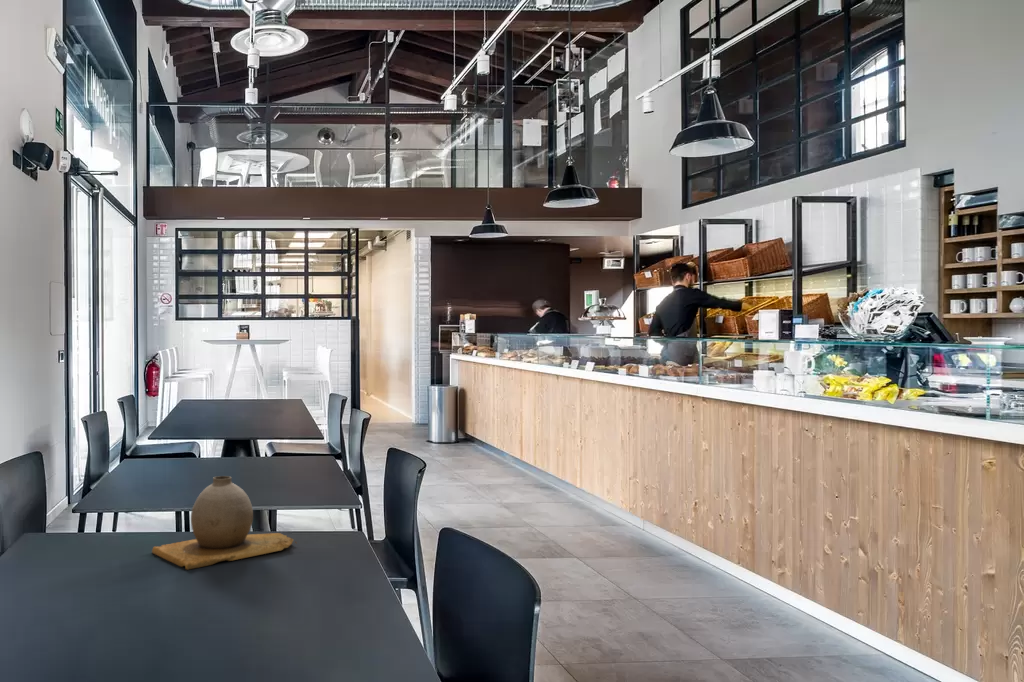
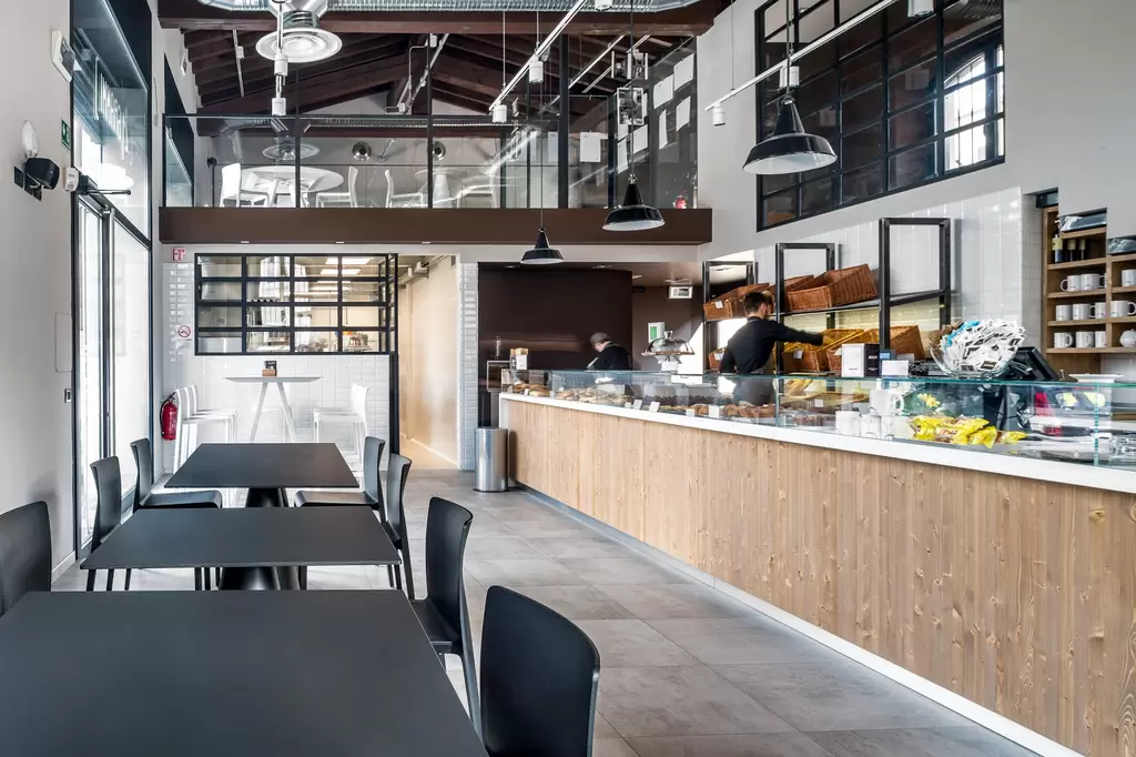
- vase (228, 513)
